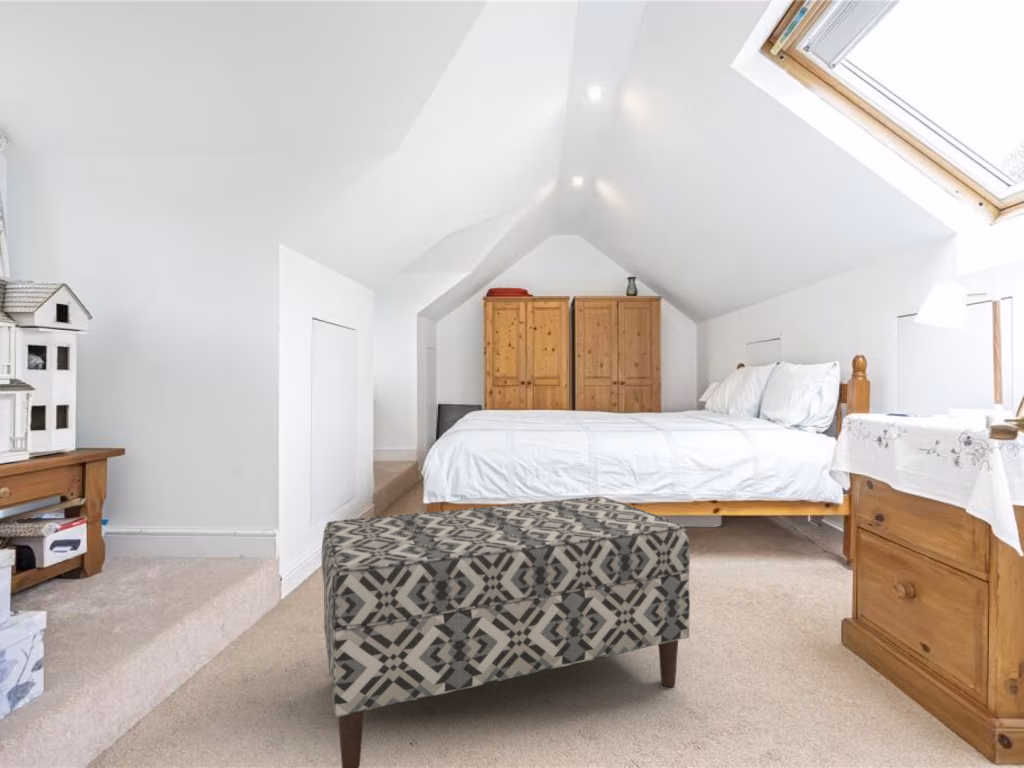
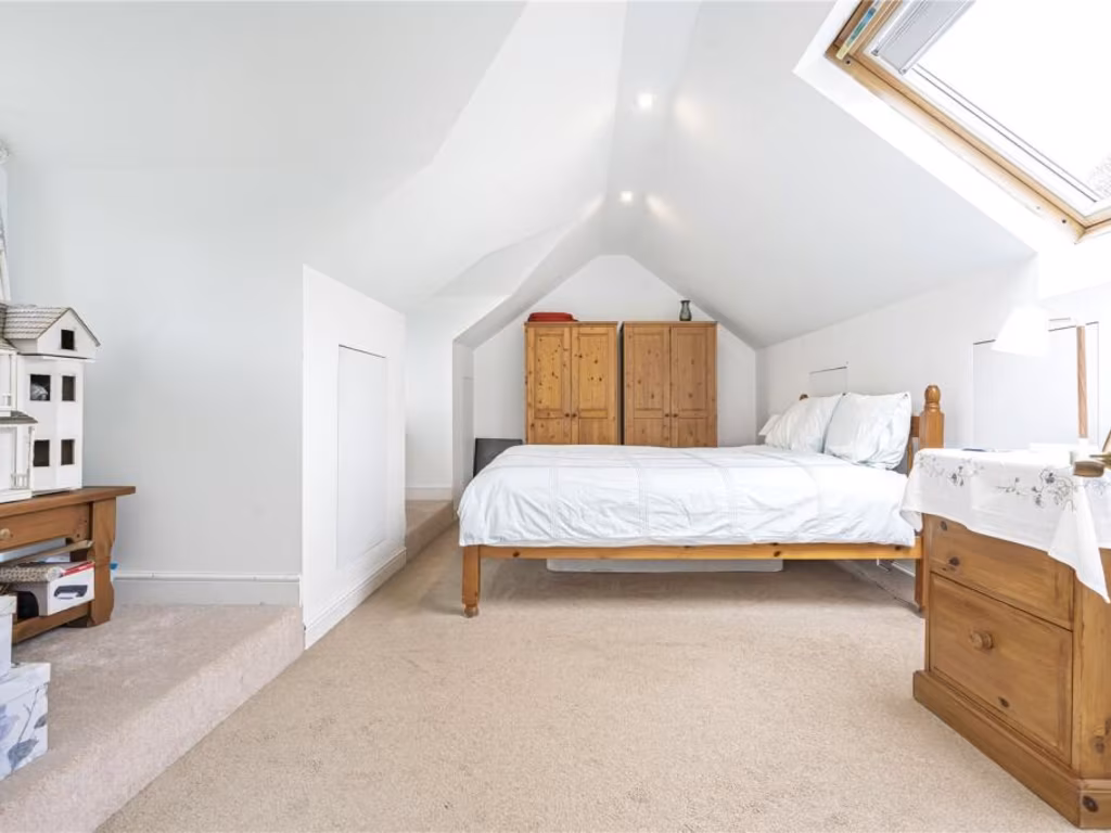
- bench (503, 603)
